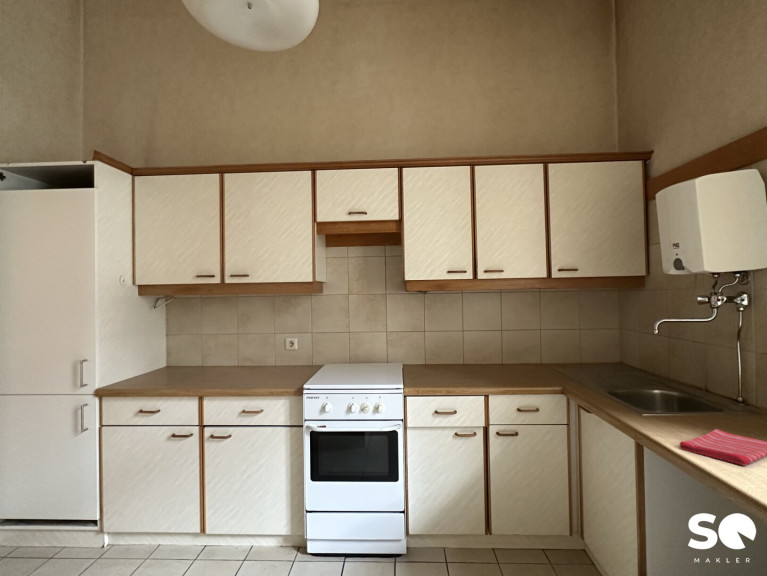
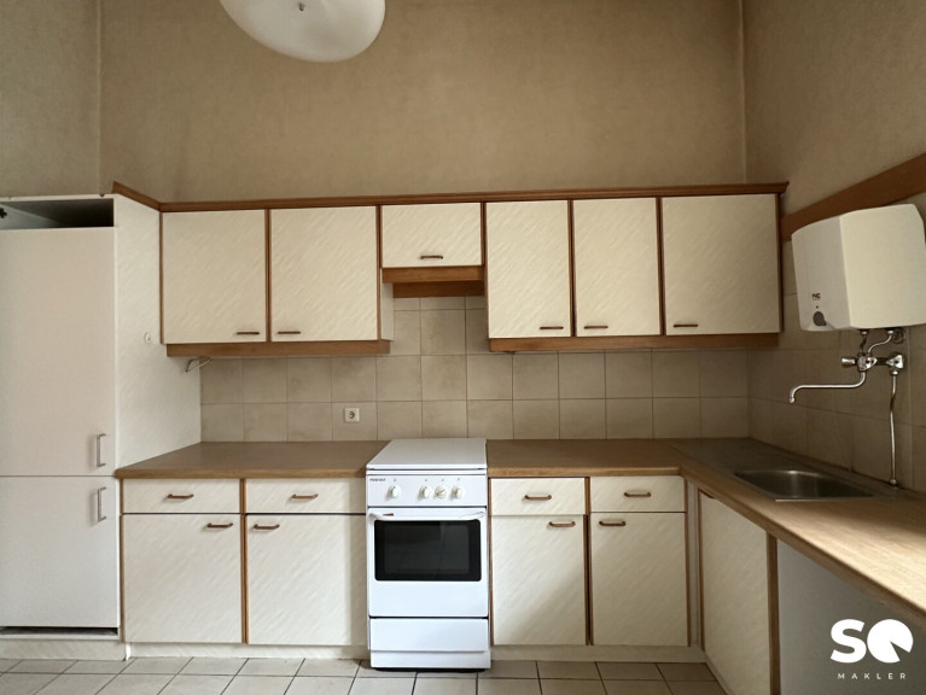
- dish towel (729, 445)
